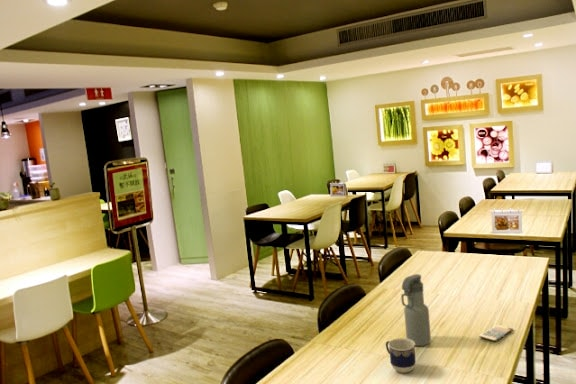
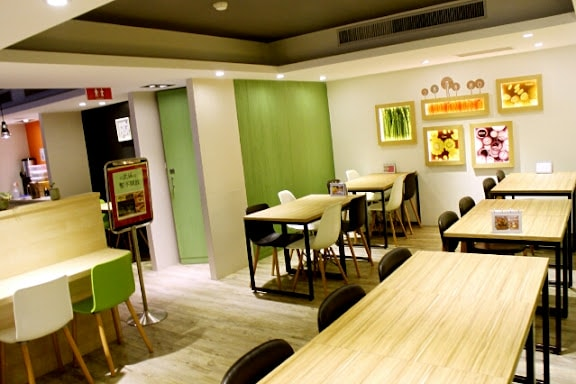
- water bottle (415, 309)
- cup (399, 355)
- smartphone (496, 332)
